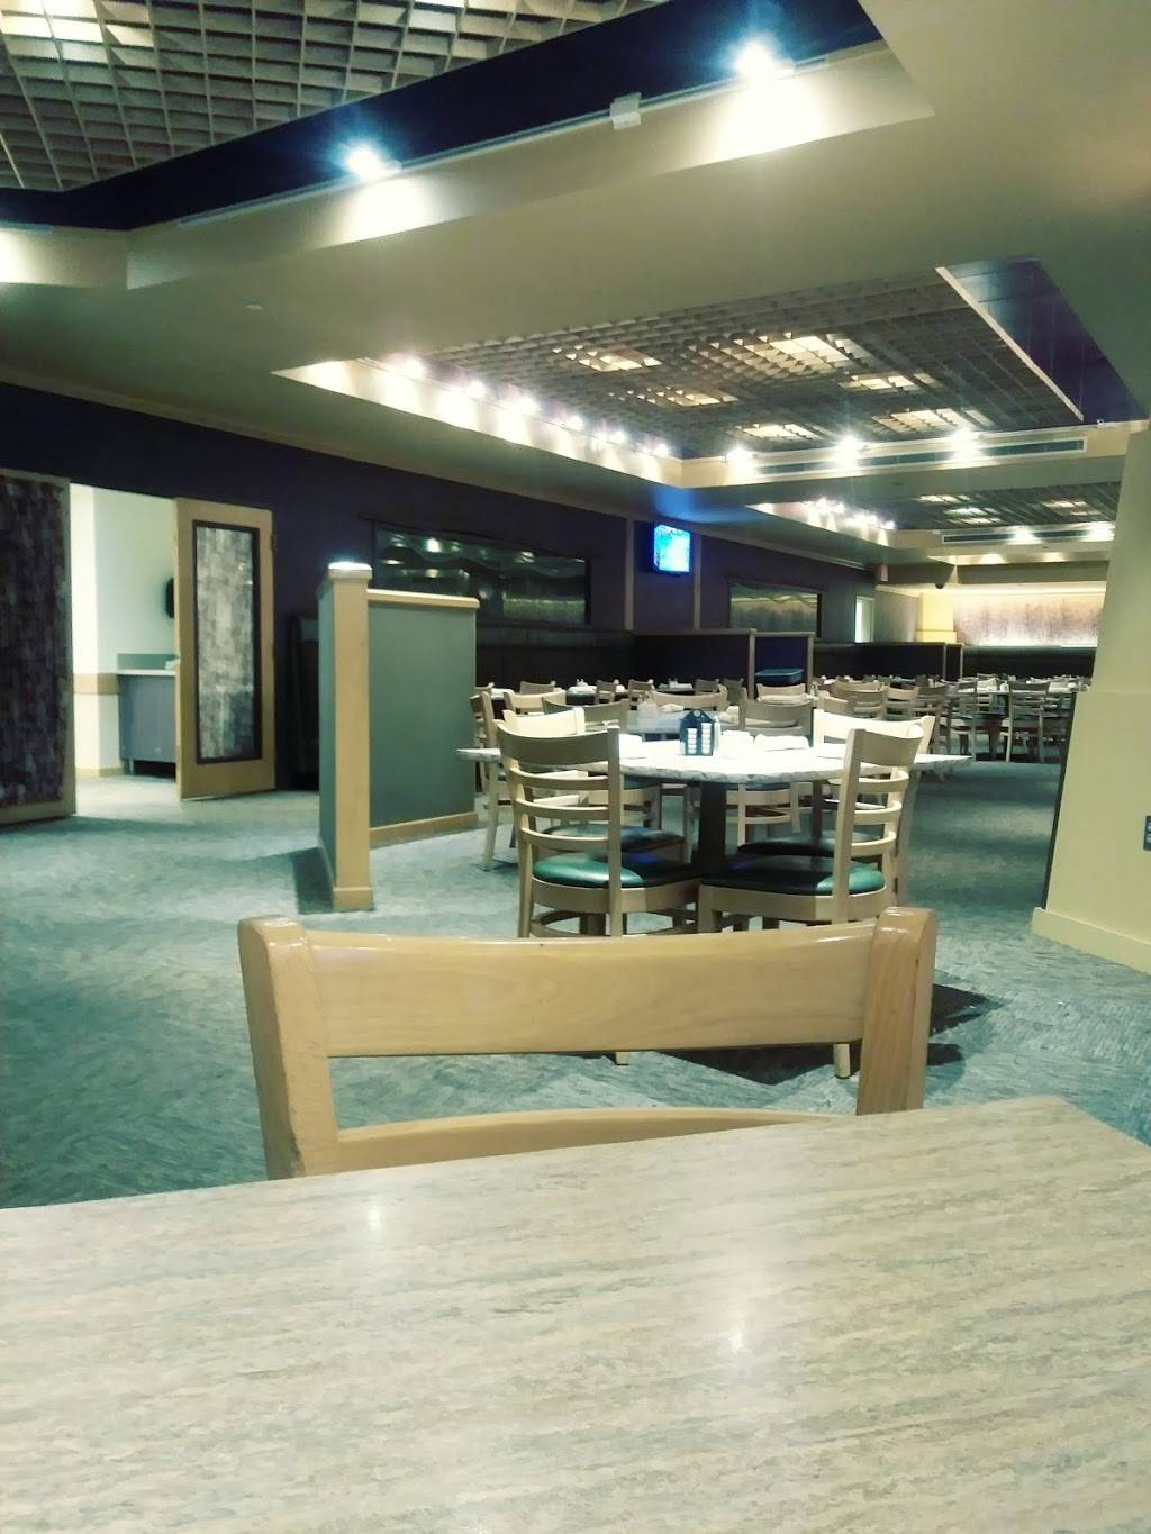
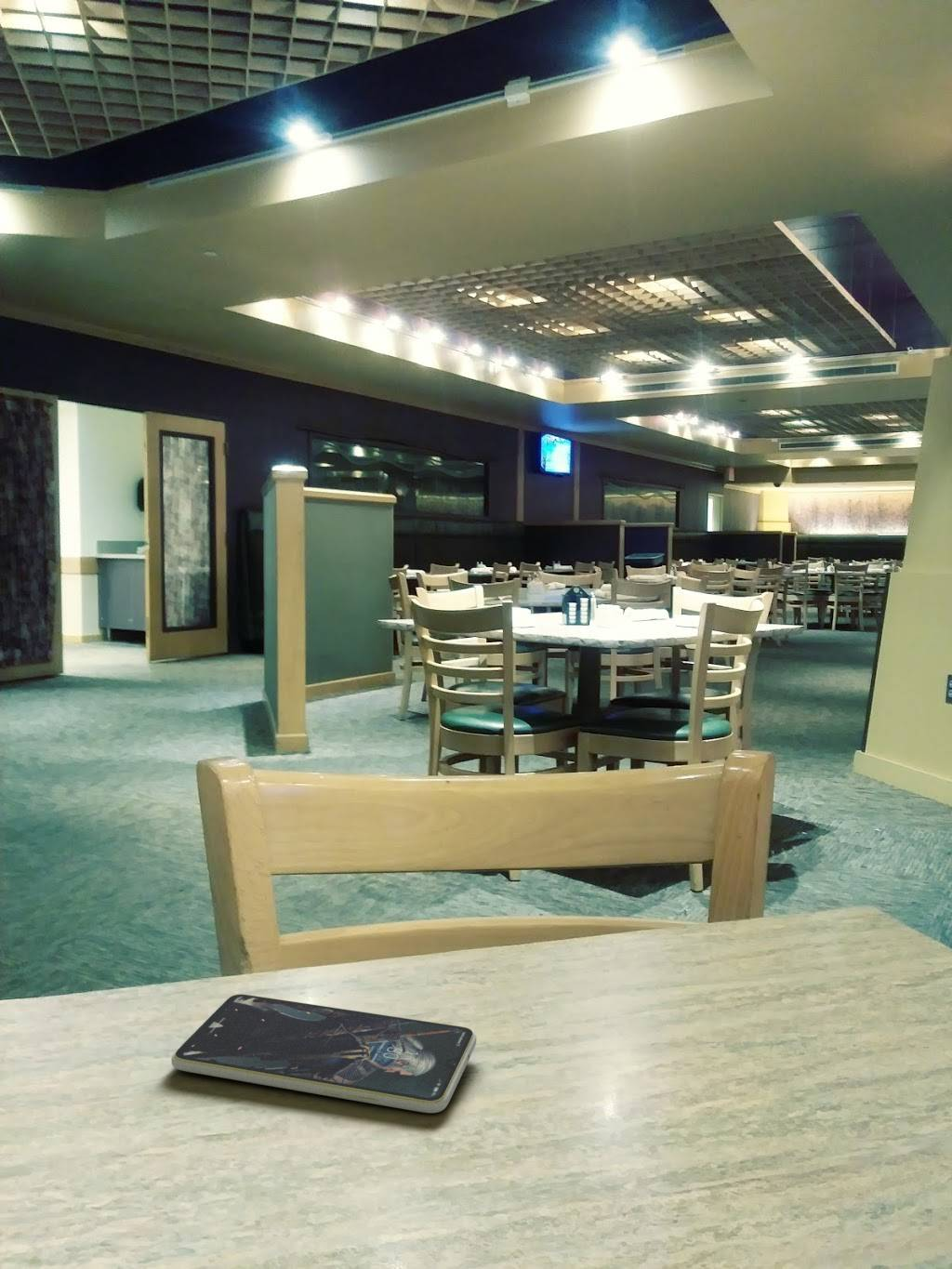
+ smartphone (326, 1048)
